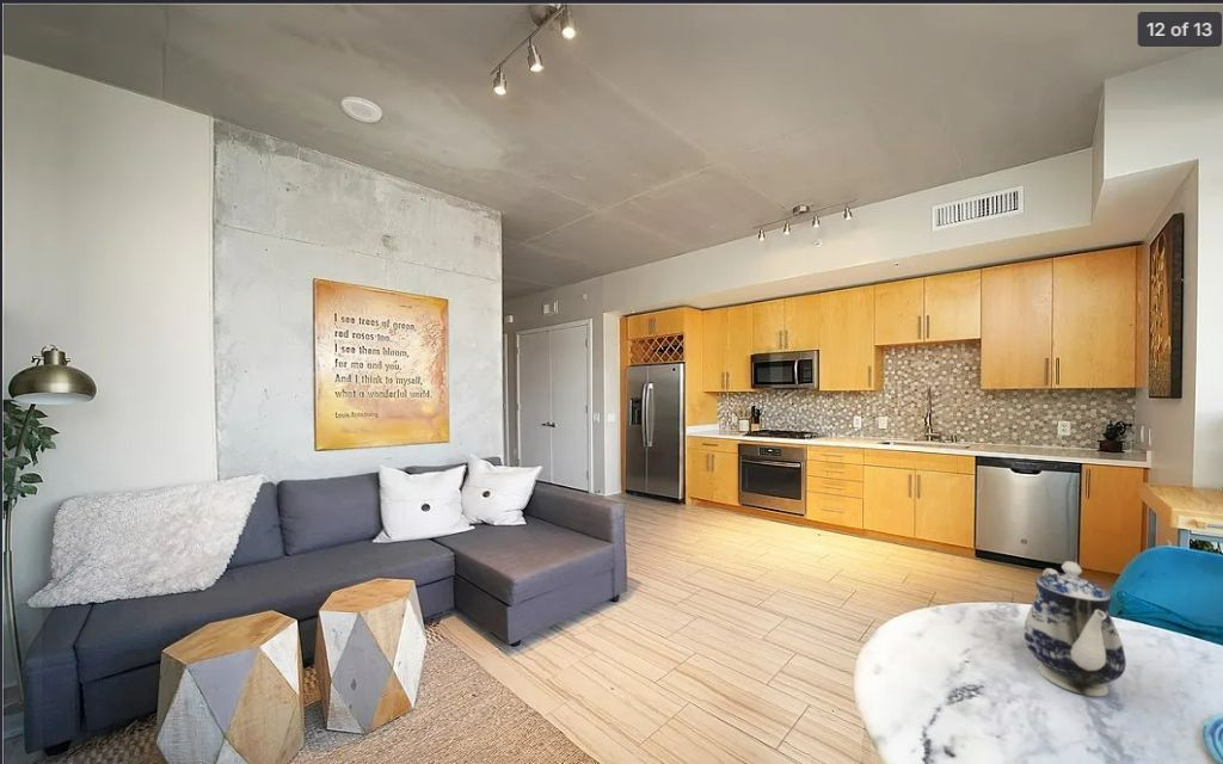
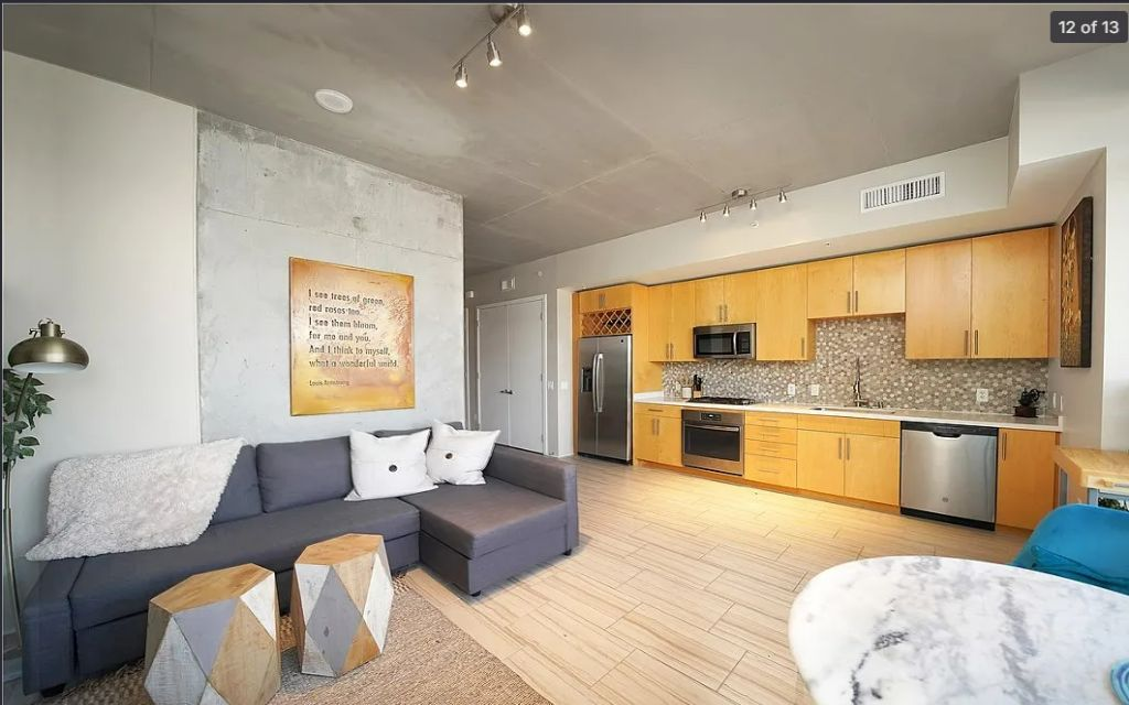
- teapot (1071, 621)
